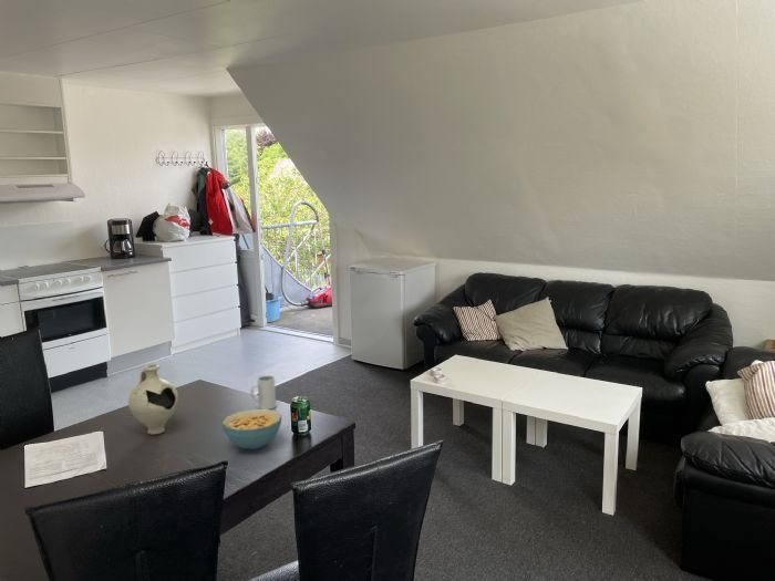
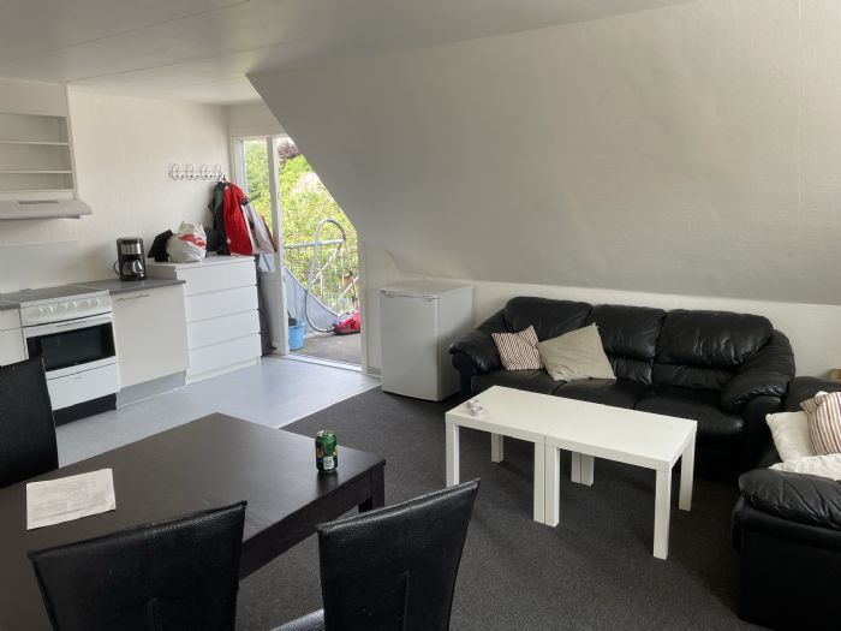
- decorative vase (153, 398)
- cereal bowl (252, 432)
- mug (262, 393)
